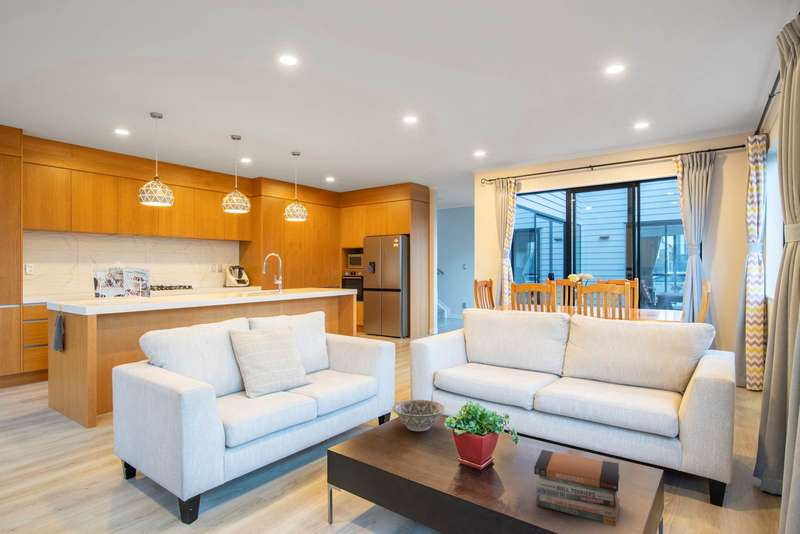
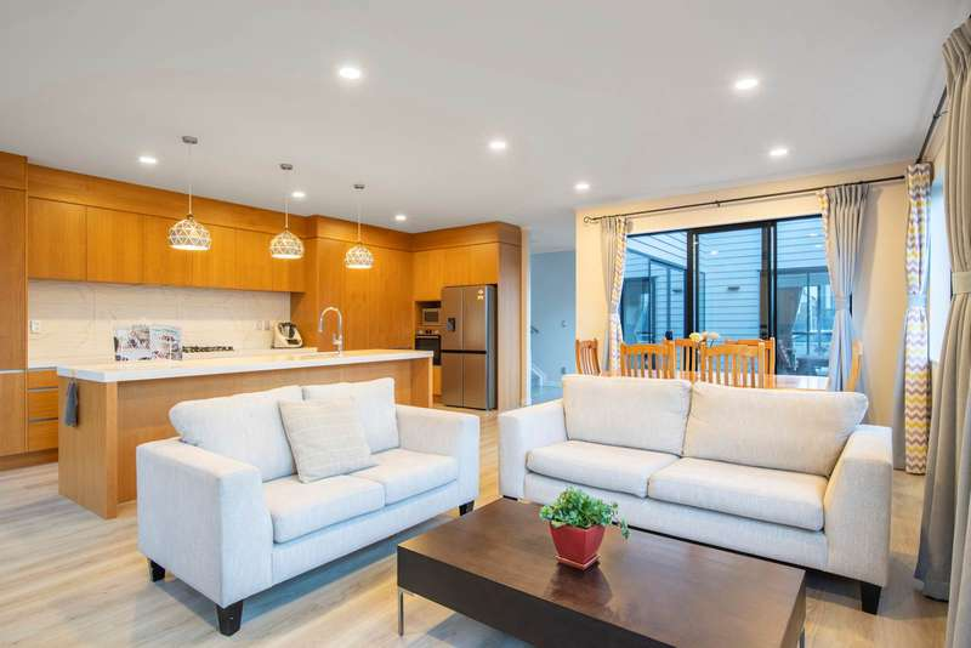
- decorative bowl (418, 417)
- book stack (576, 484)
